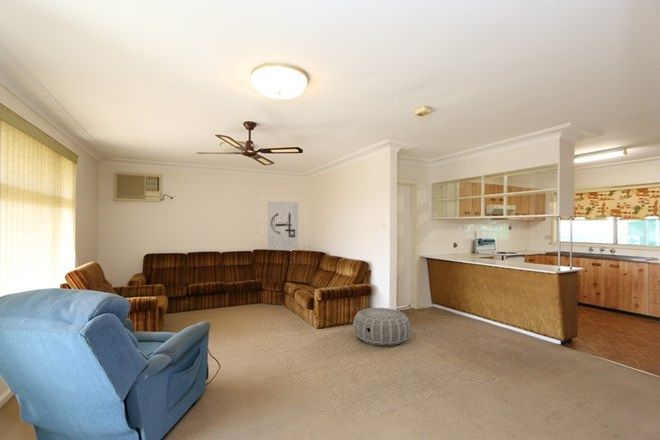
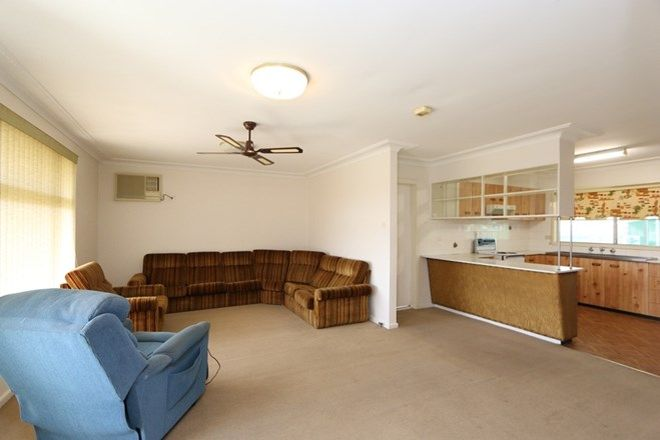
- wall art (283, 225)
- air purifier (381, 325)
